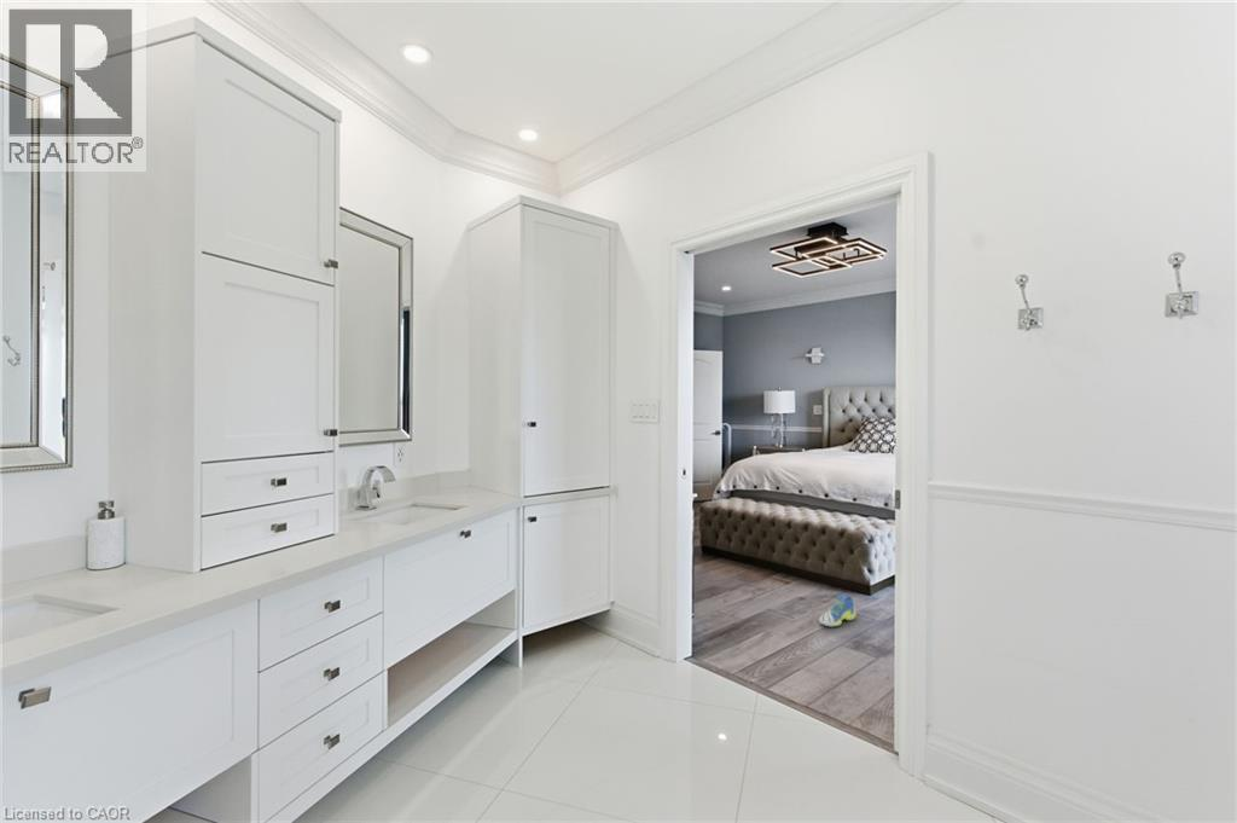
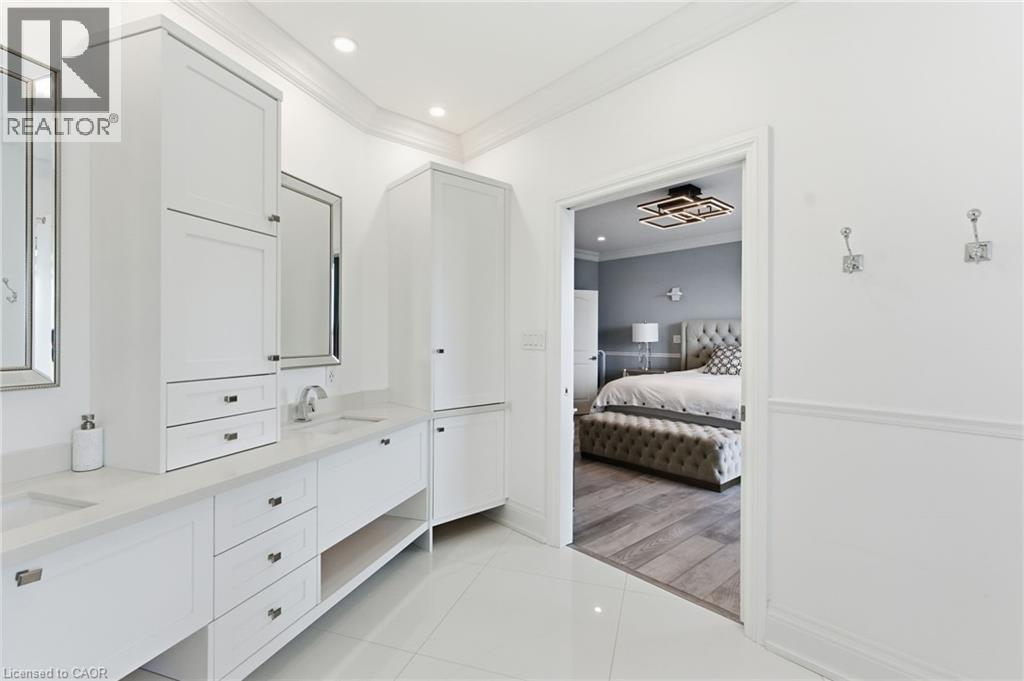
- sneaker (836, 608)
